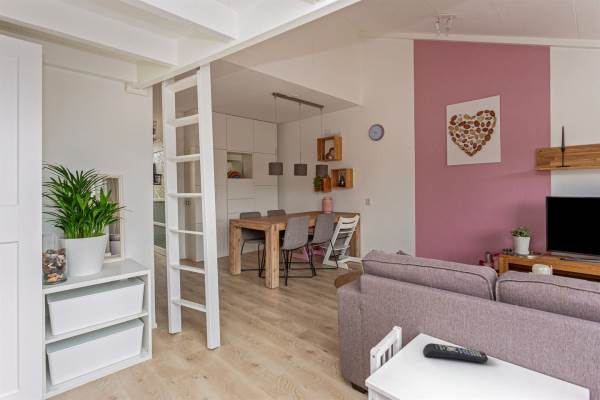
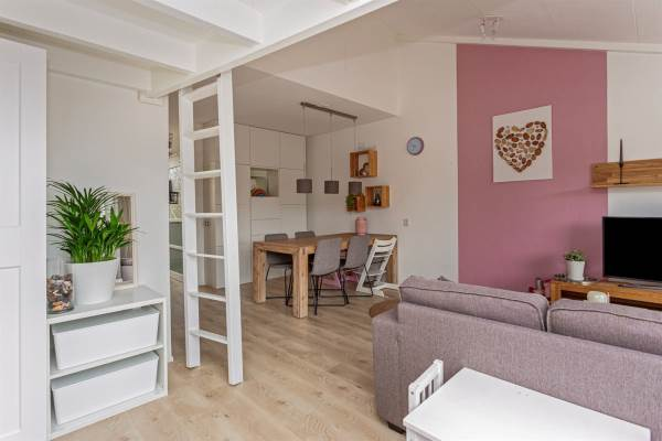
- remote control (454, 353)
